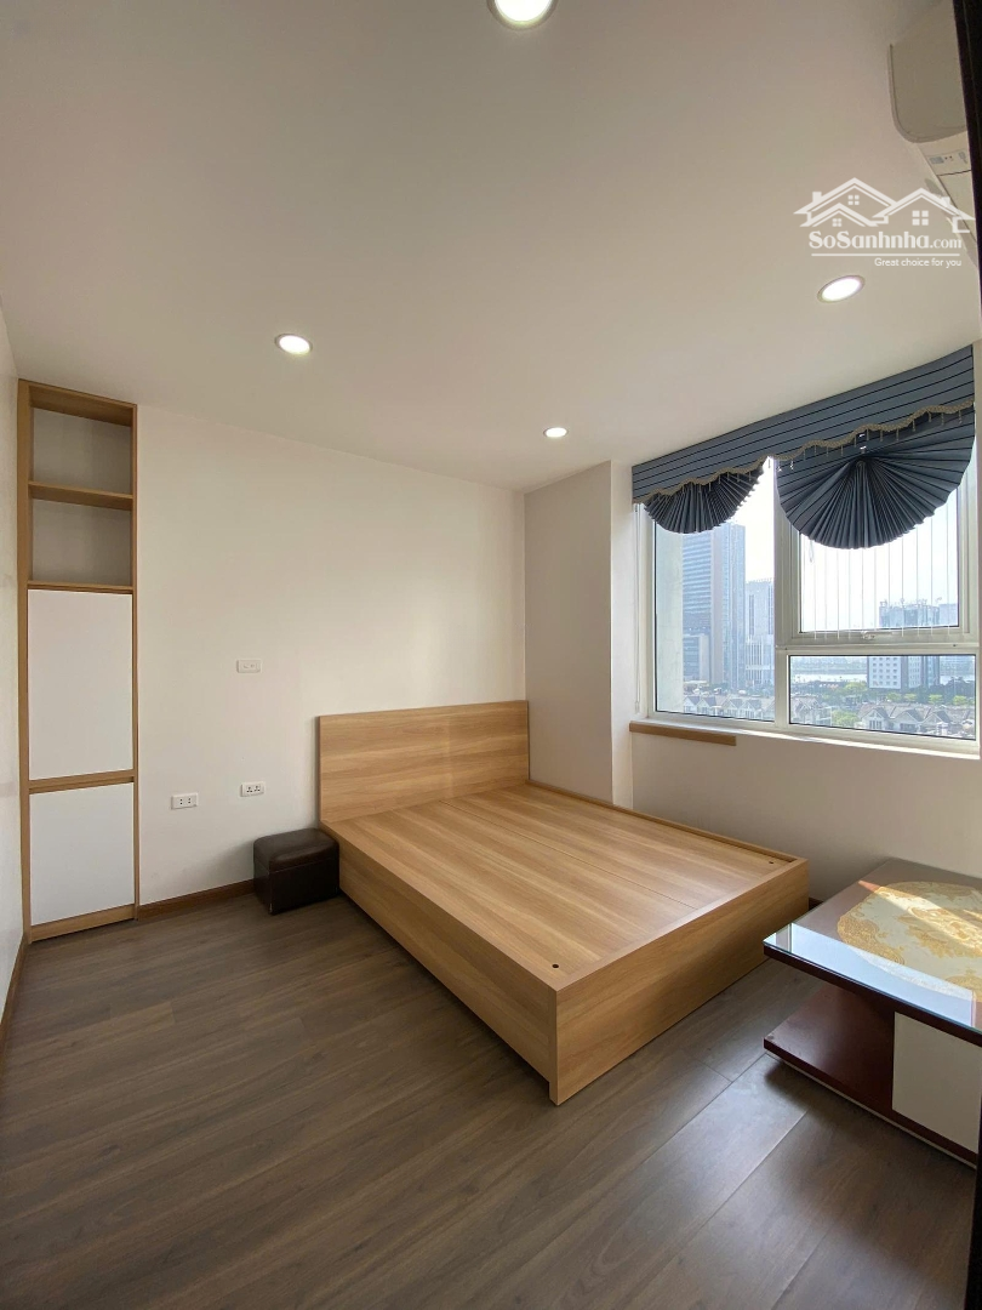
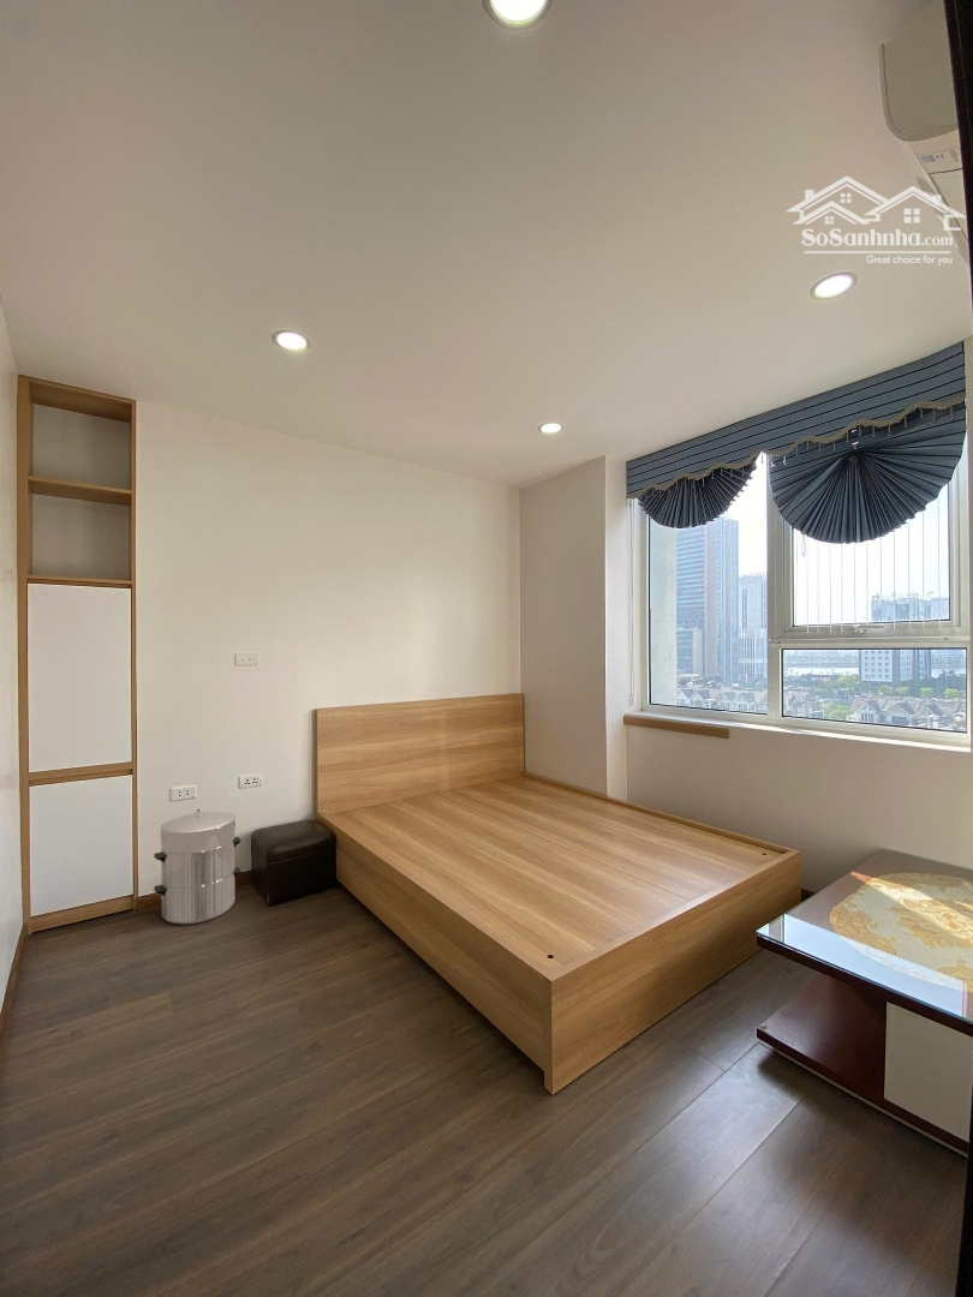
+ waste bin (198, 859)
